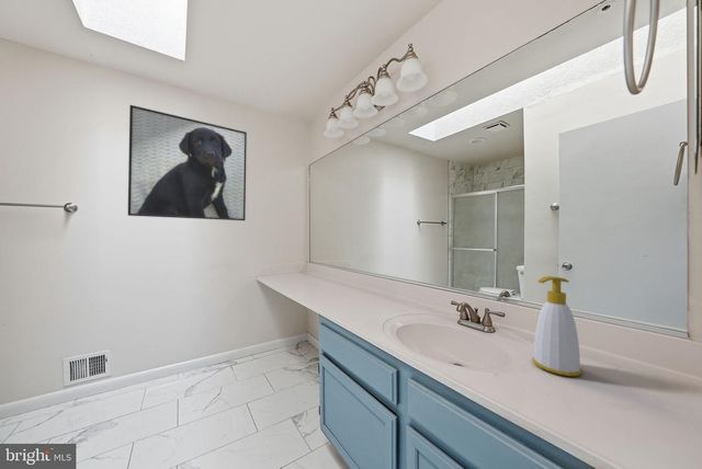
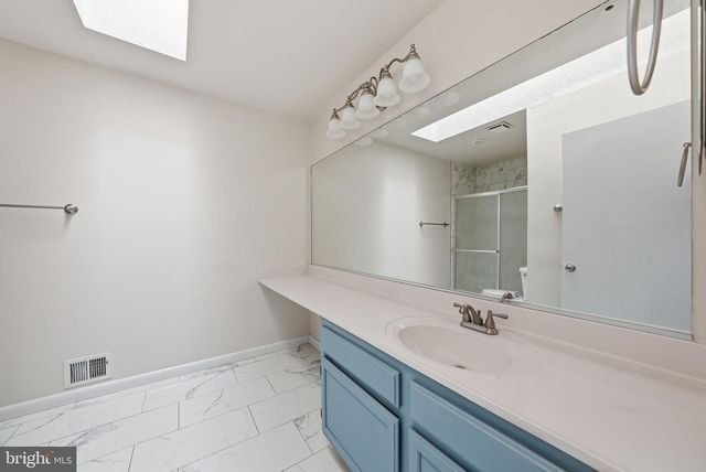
- soap bottle (555, 321)
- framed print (193, 169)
